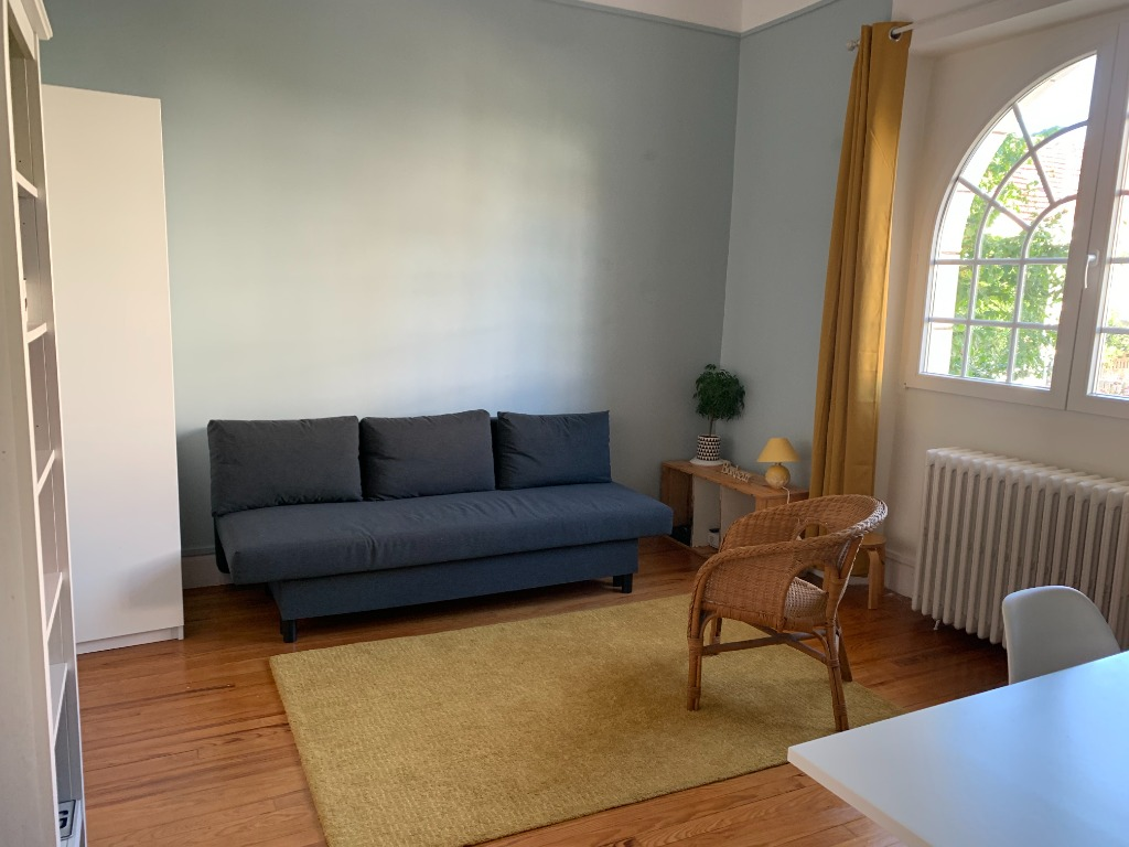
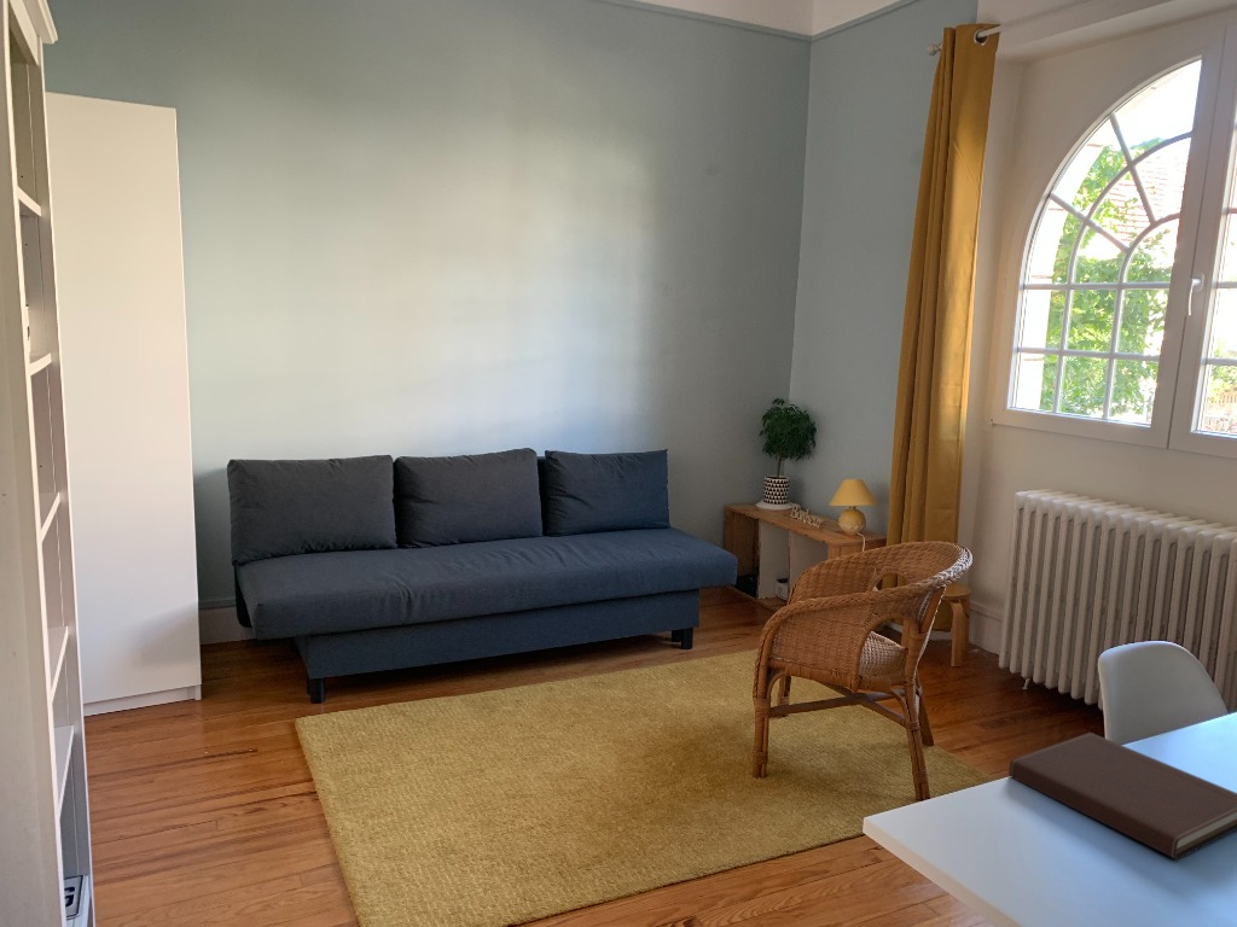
+ notebook (1127, 789)
